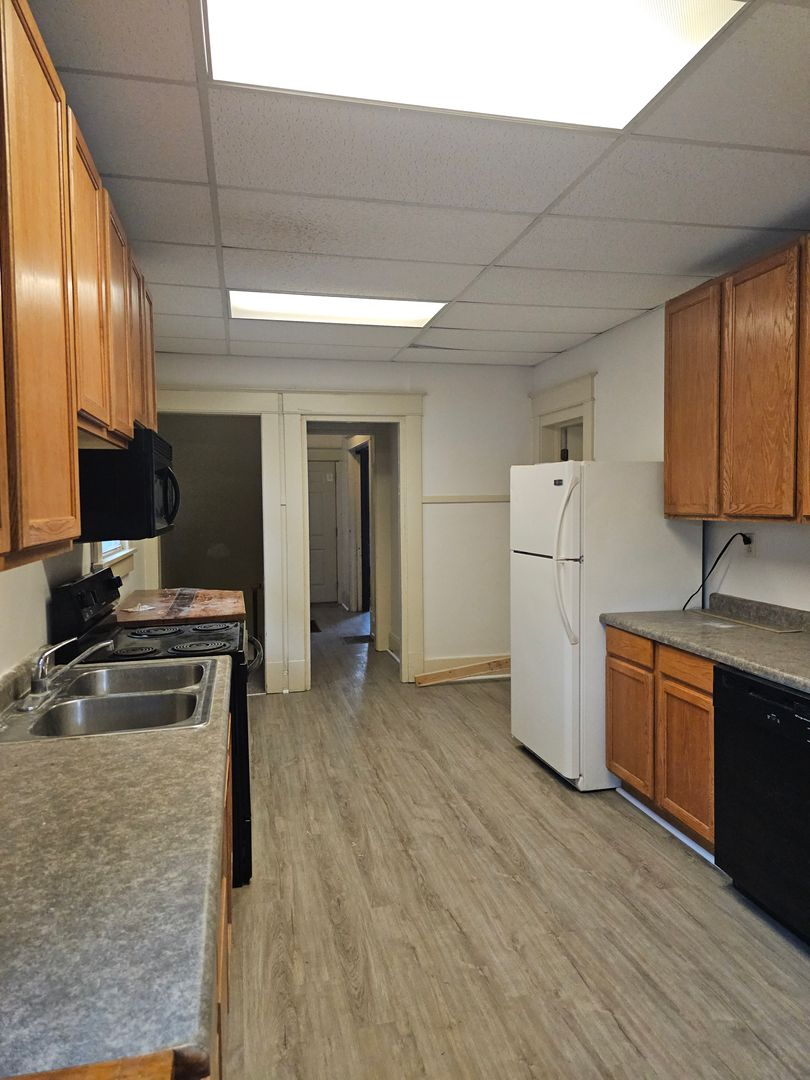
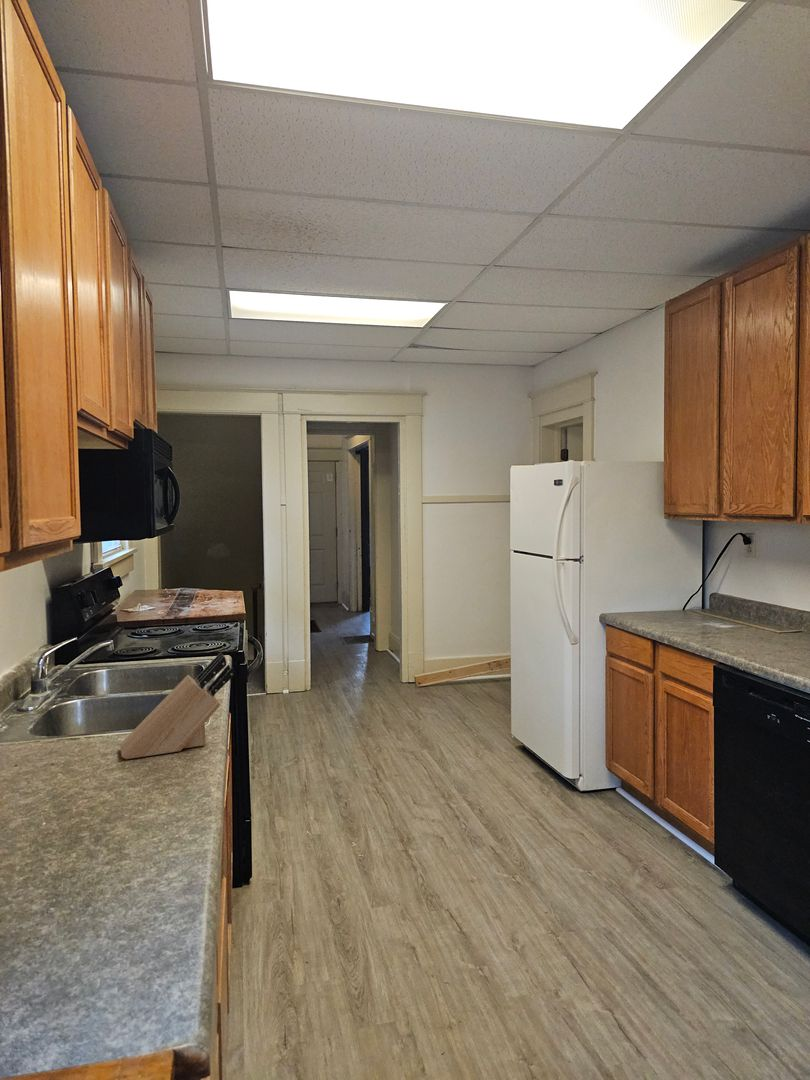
+ knife block (178, 701)
